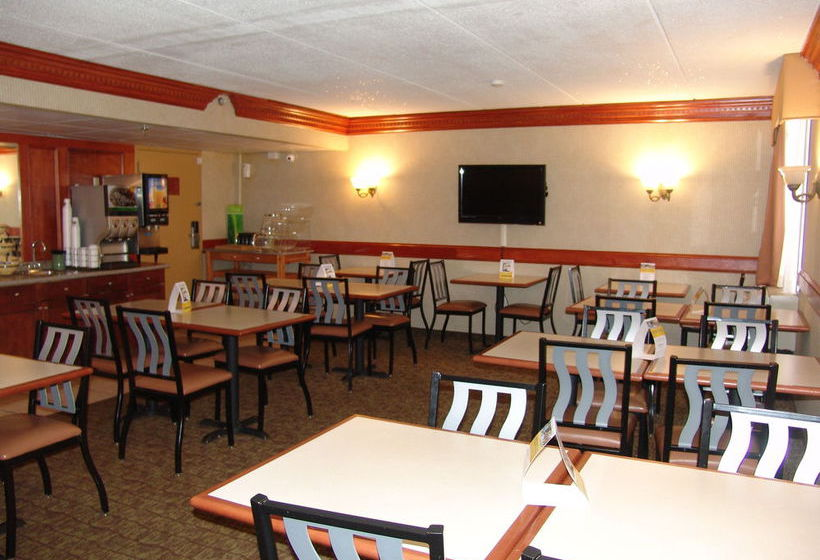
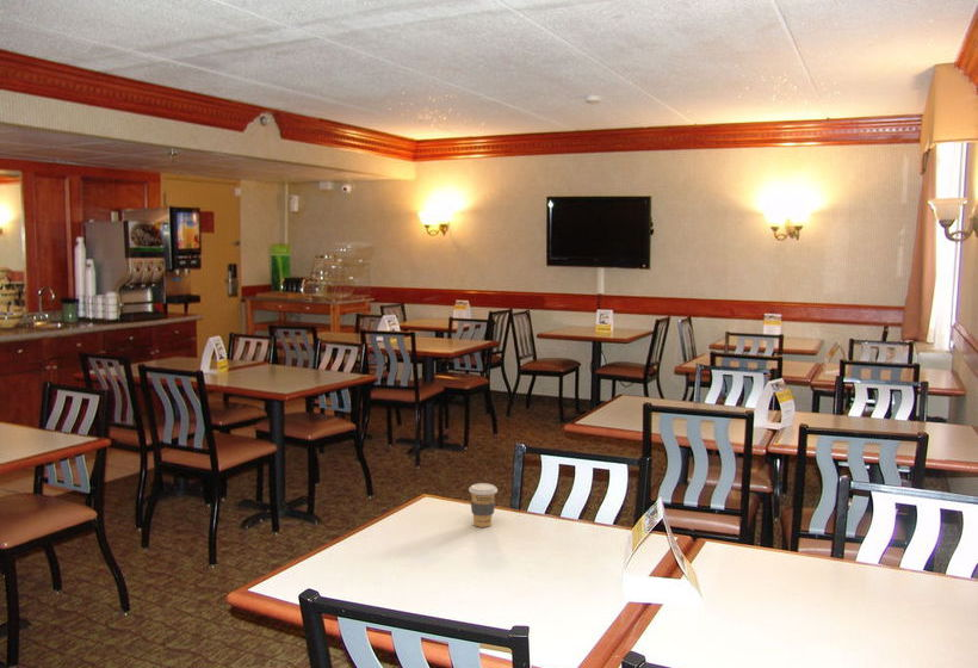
+ coffee cup (482, 505)
